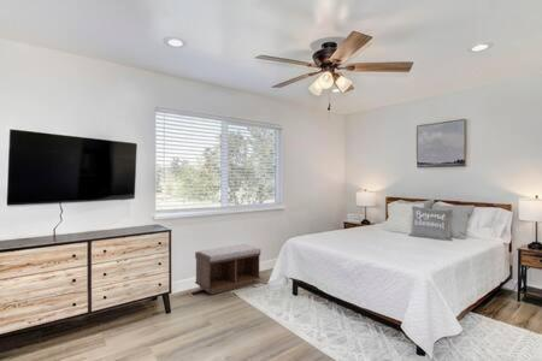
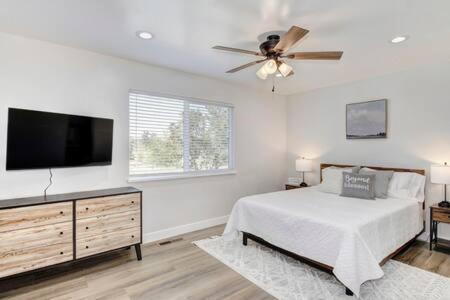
- bench (229, 266)
